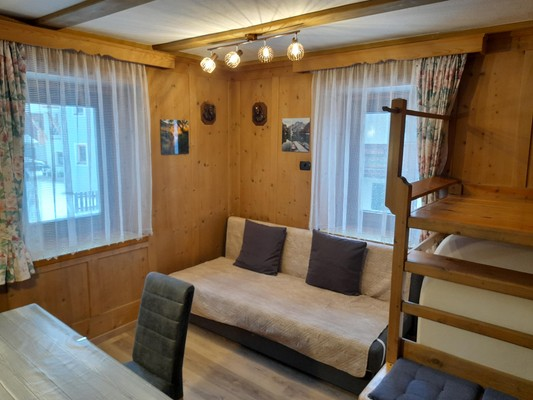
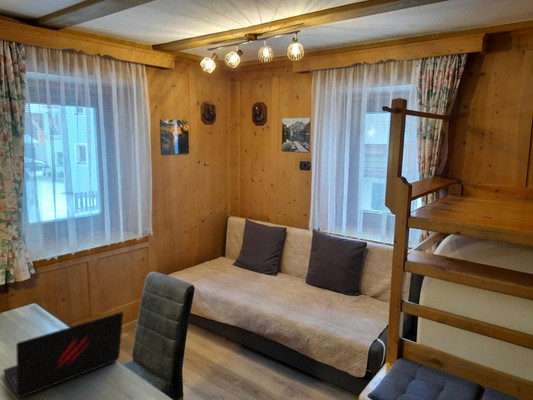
+ laptop (63, 342)
